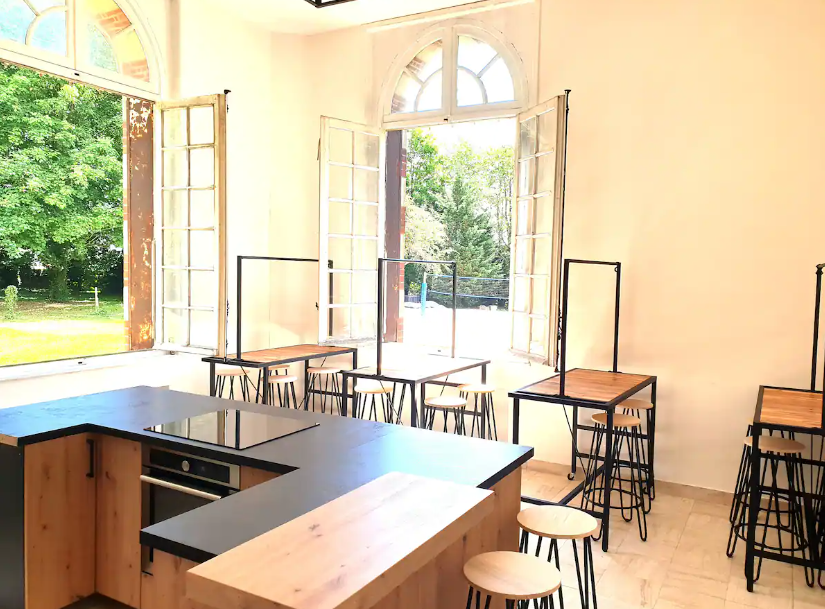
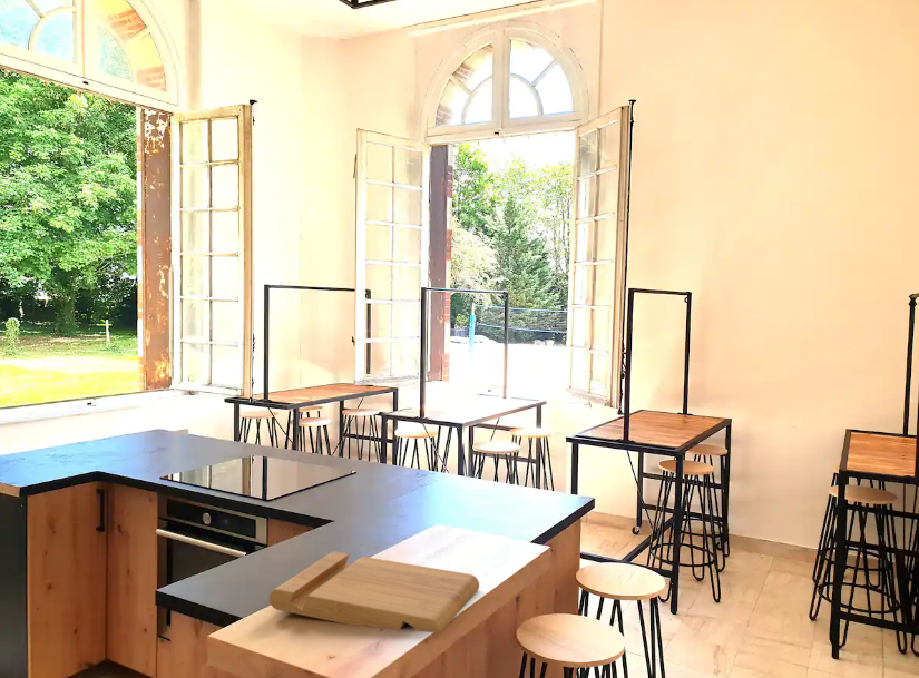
+ cutting board (377, 591)
